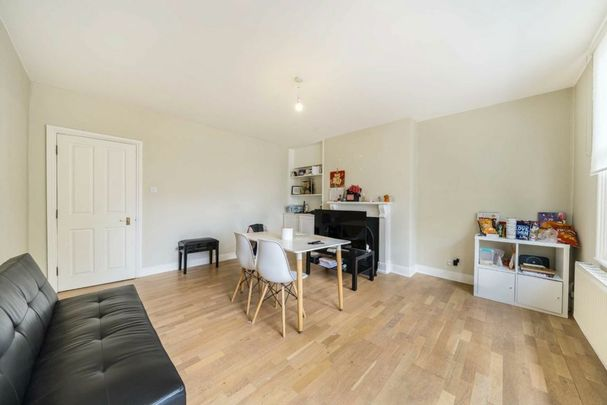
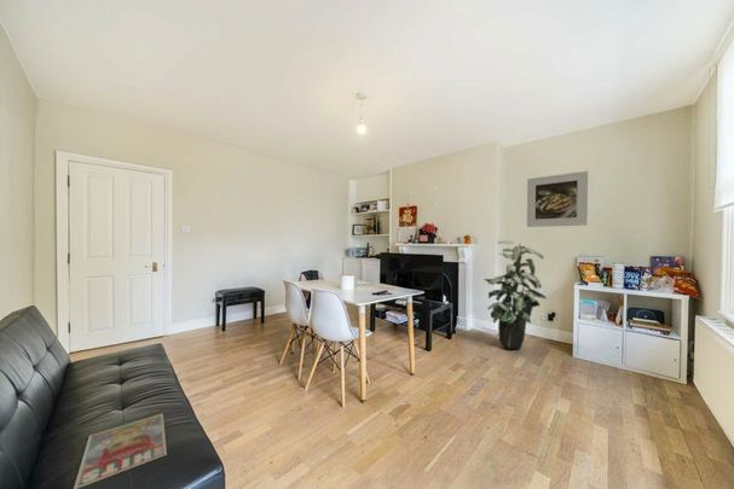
+ indoor plant (512, 293)
+ magazine (126, 444)
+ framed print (555, 200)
